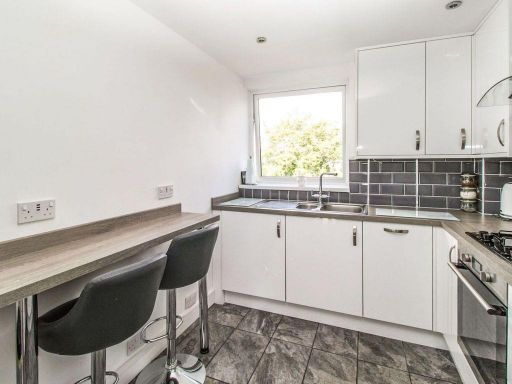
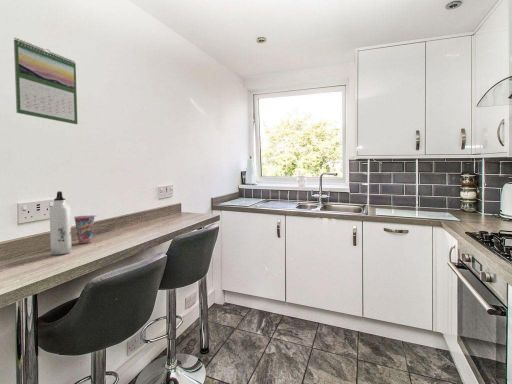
+ cup (86, 229)
+ water bottle (60, 222)
+ calendar (48, 84)
